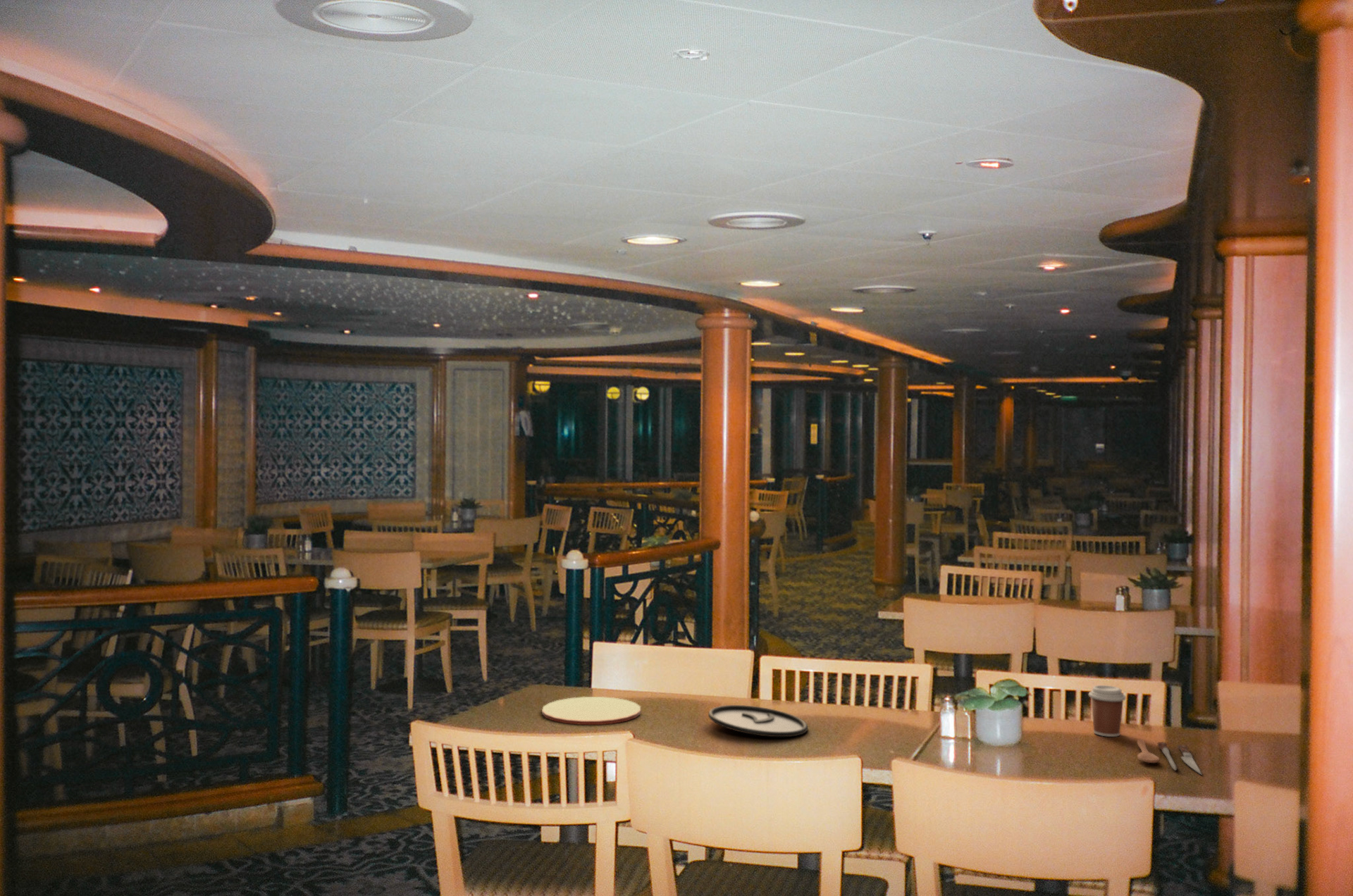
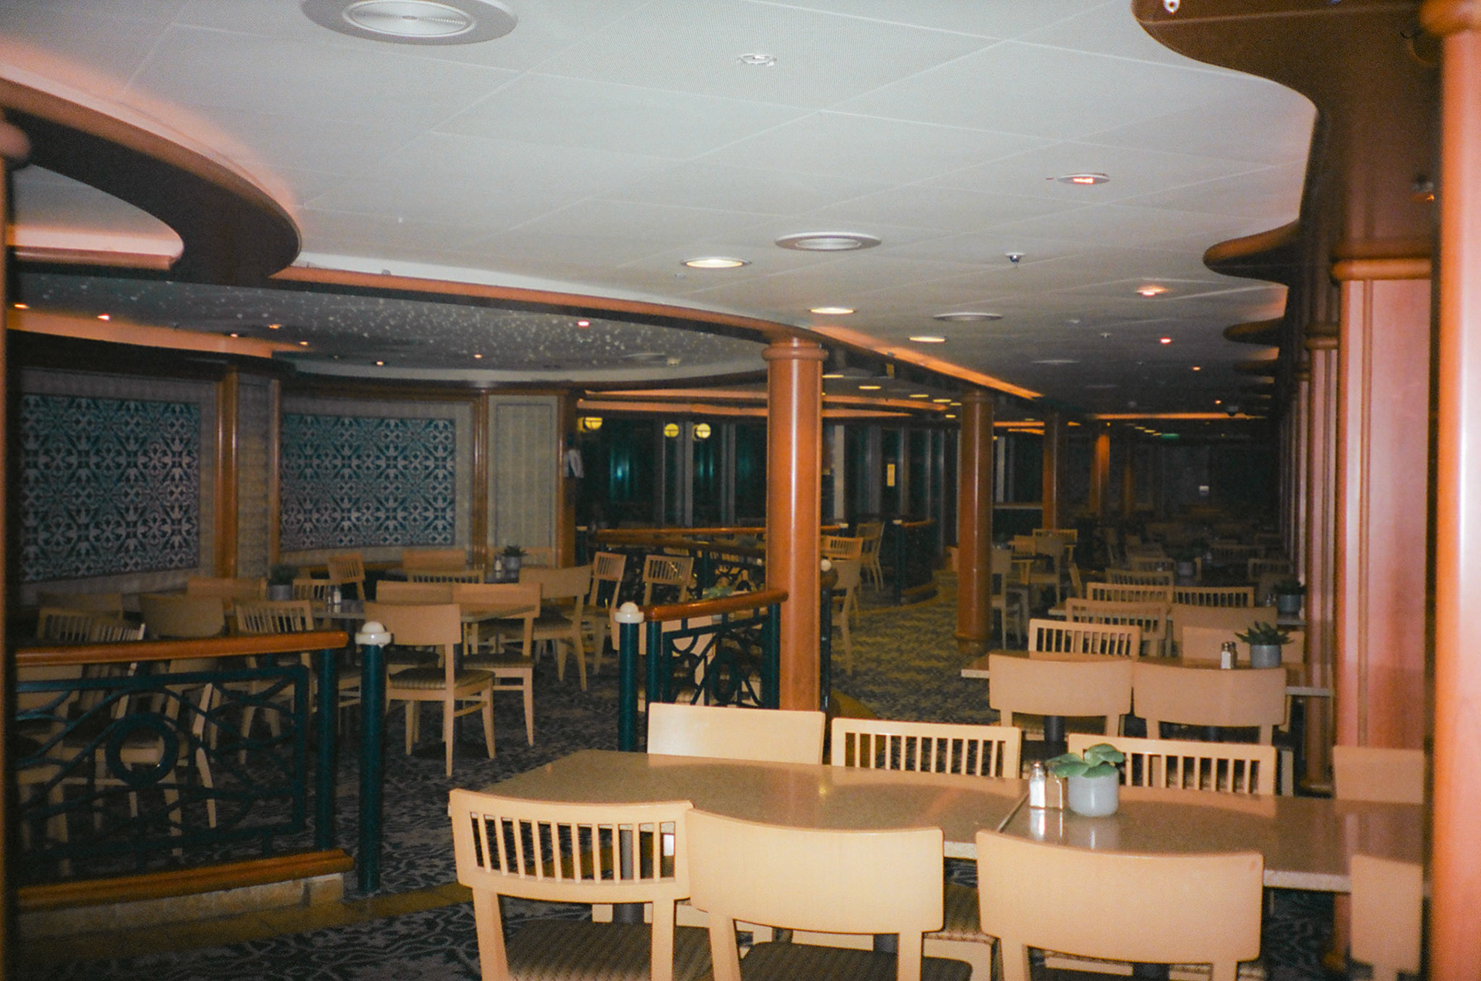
- plate (758, 720)
- coffee cup (1106, 711)
- plate (591, 710)
- spoon (1166, 756)
